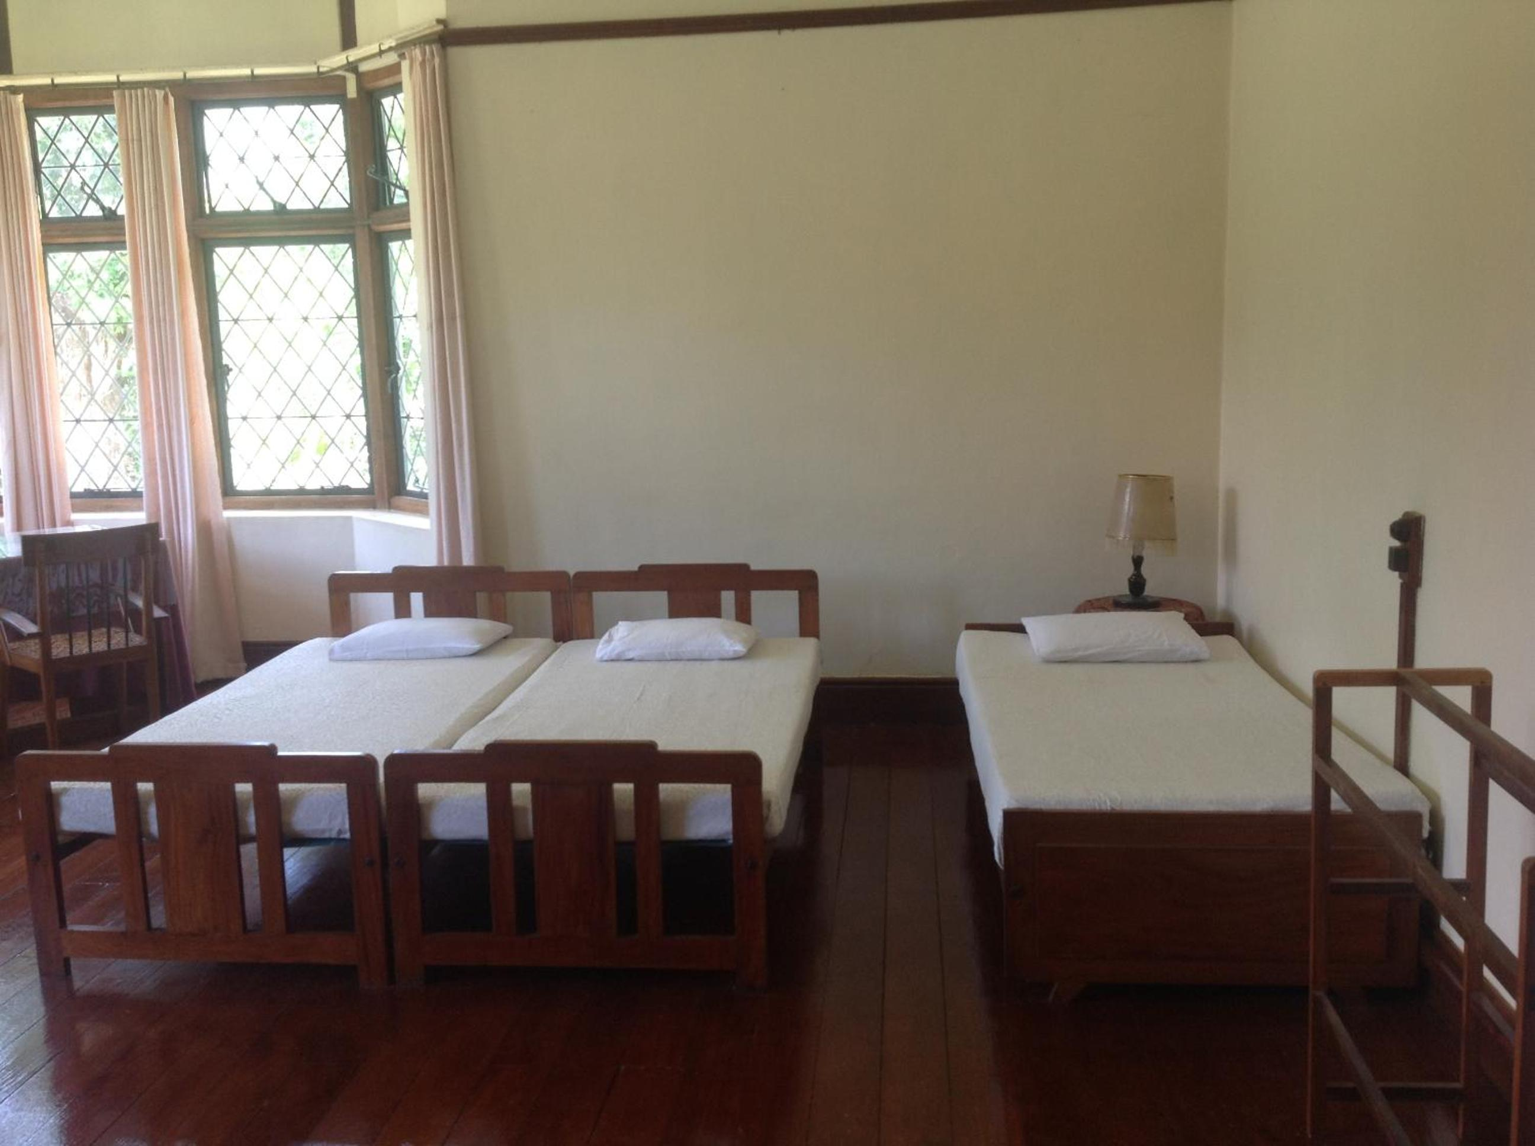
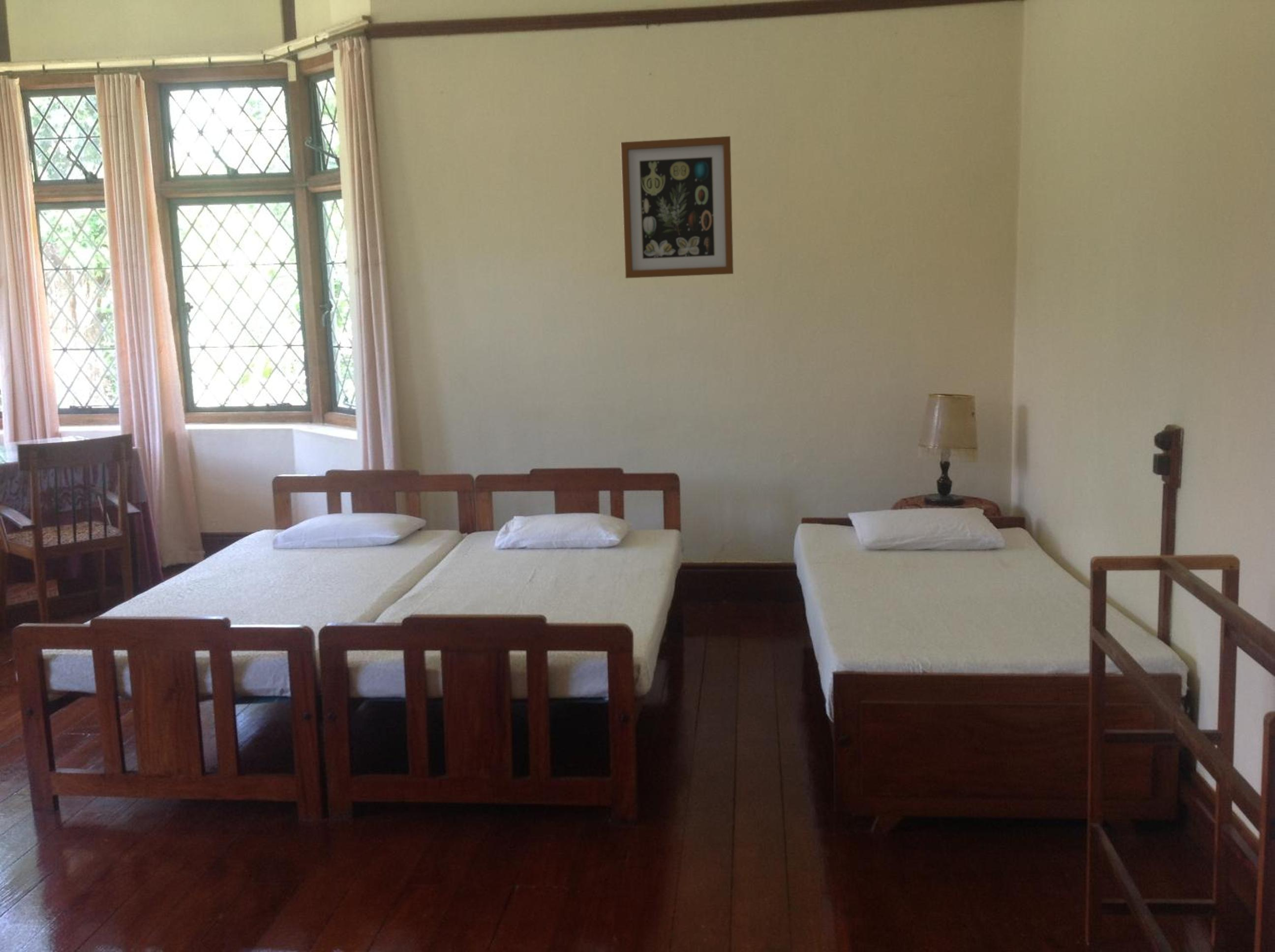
+ wall art (677, 208)
